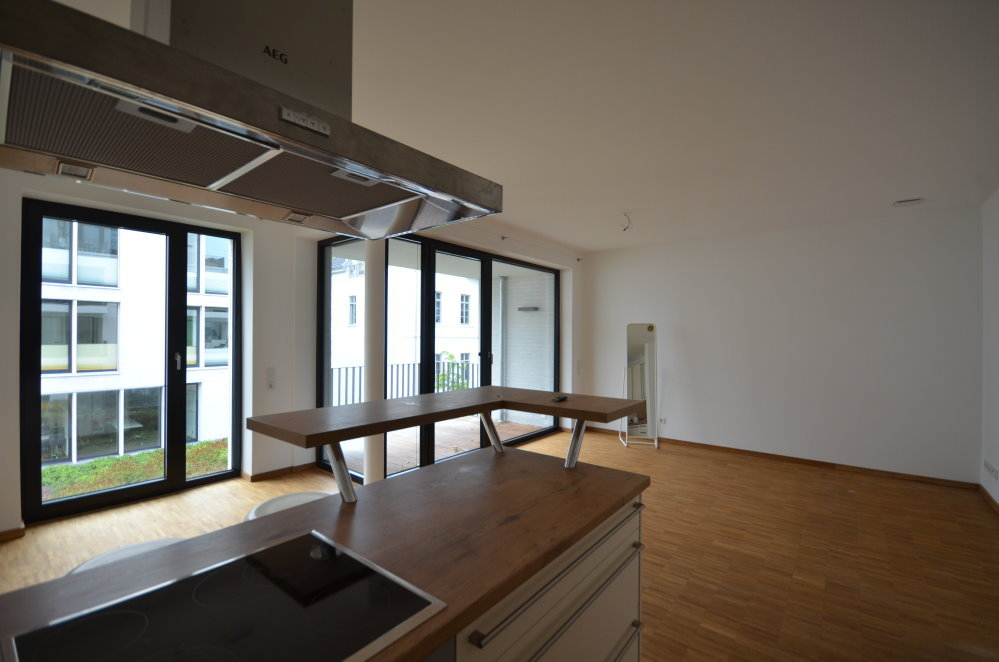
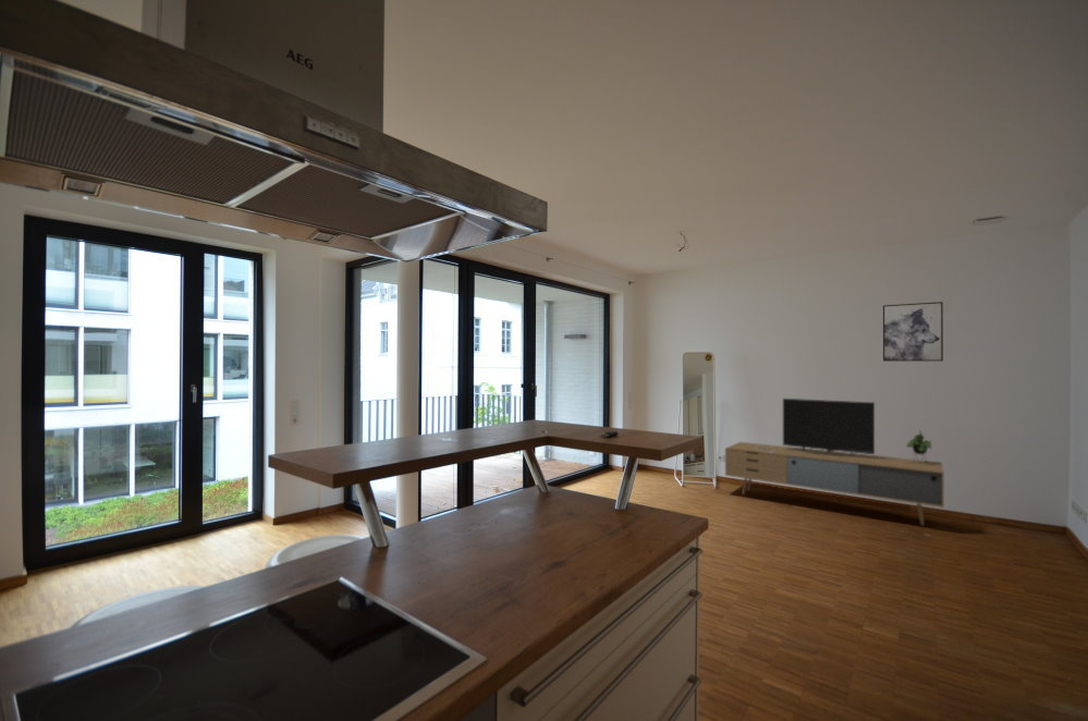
+ media console (824, 452)
+ wall art (912, 332)
